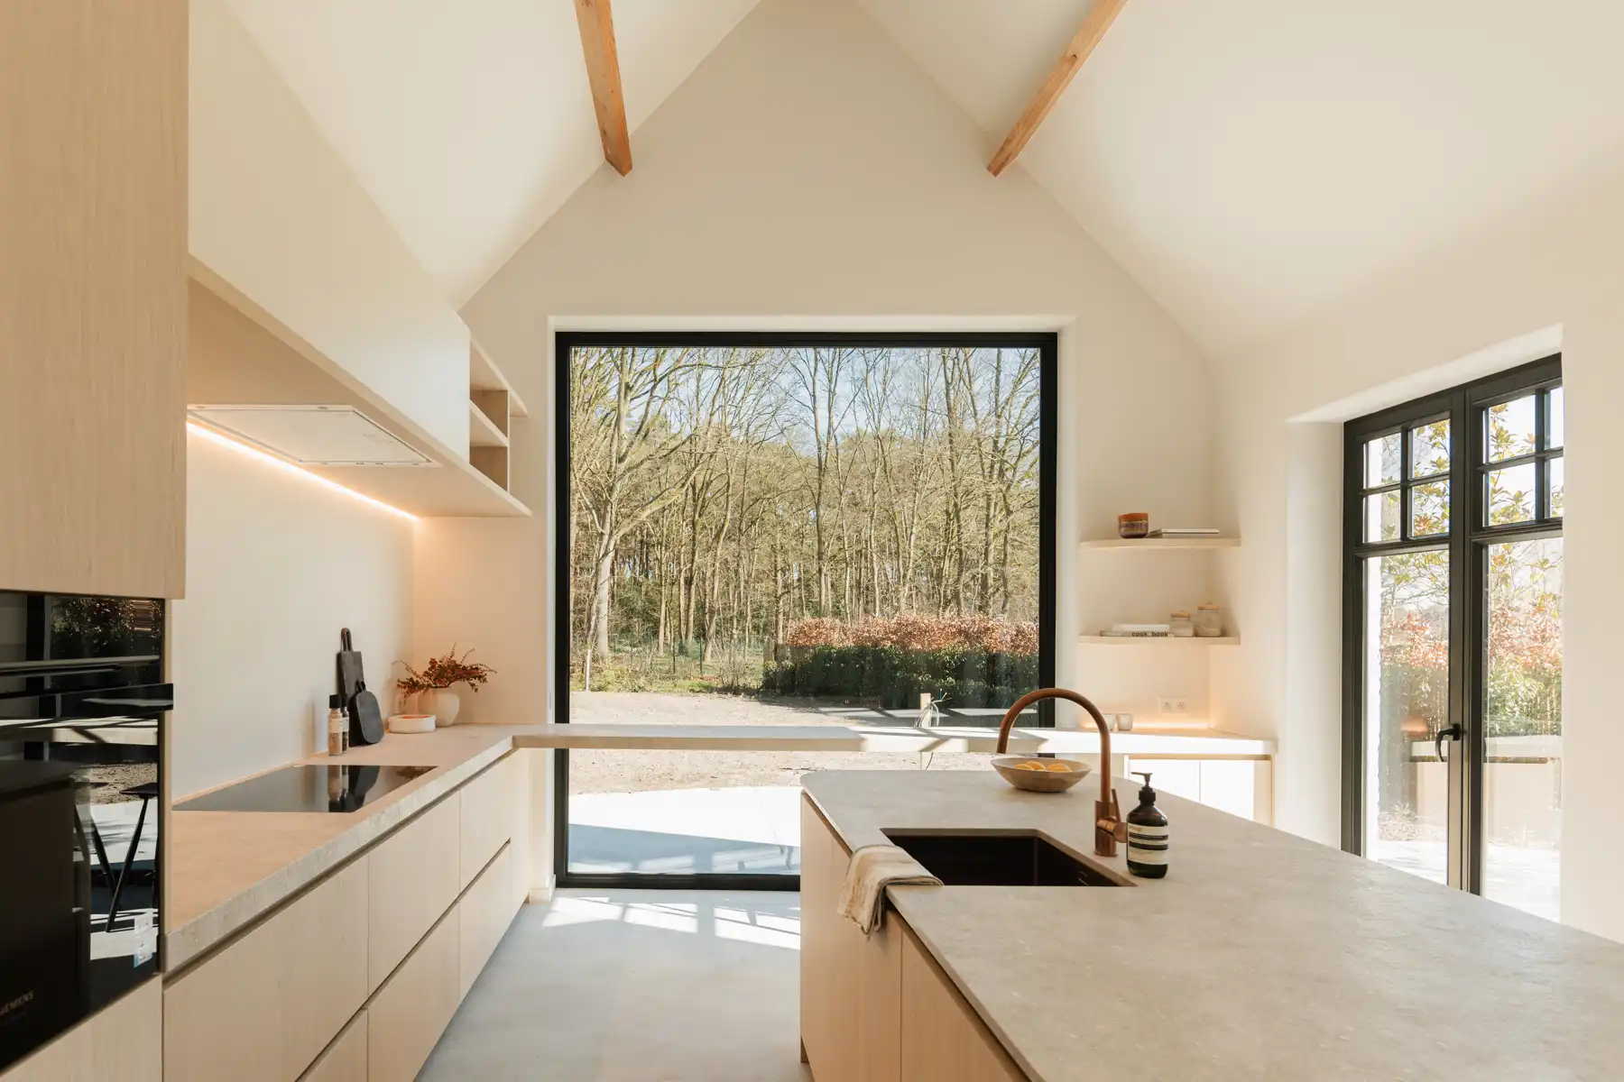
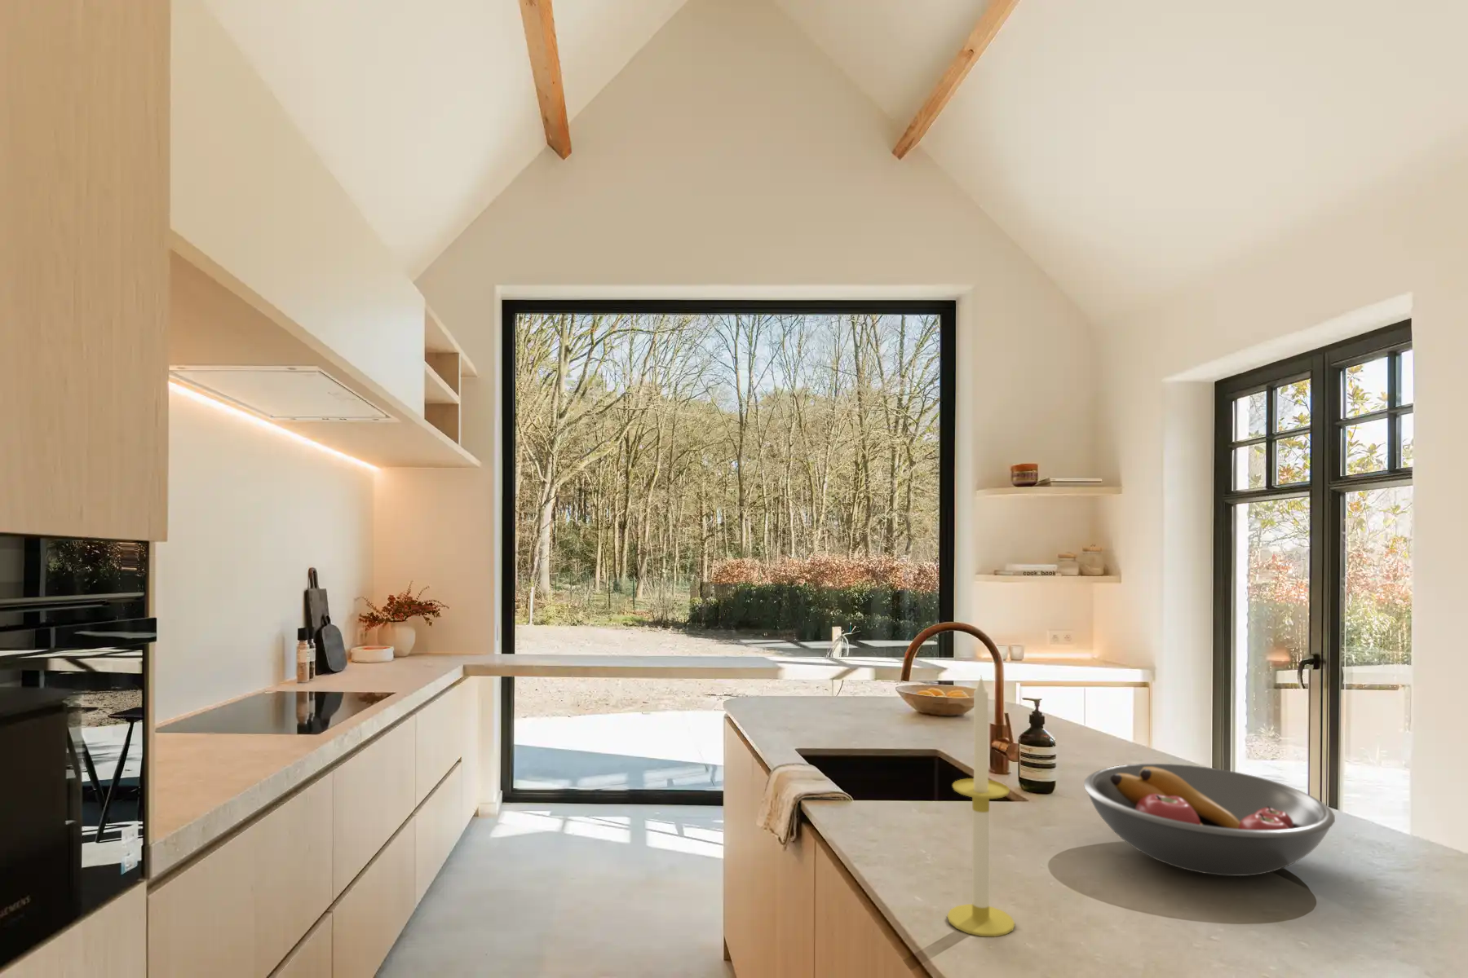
+ fruit bowl (1203, 816)
+ candle (980, 797)
